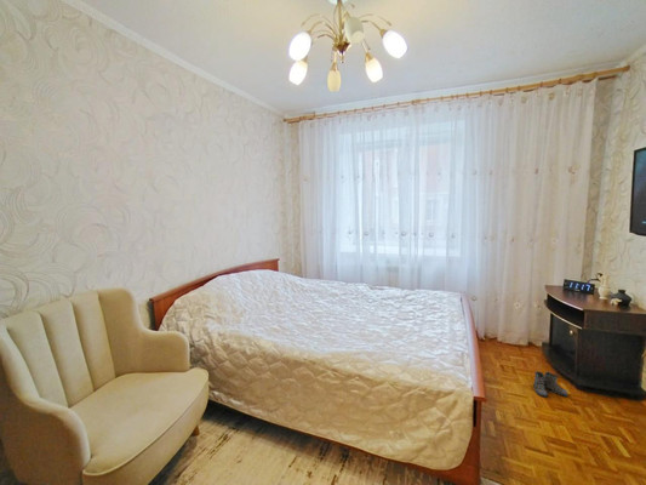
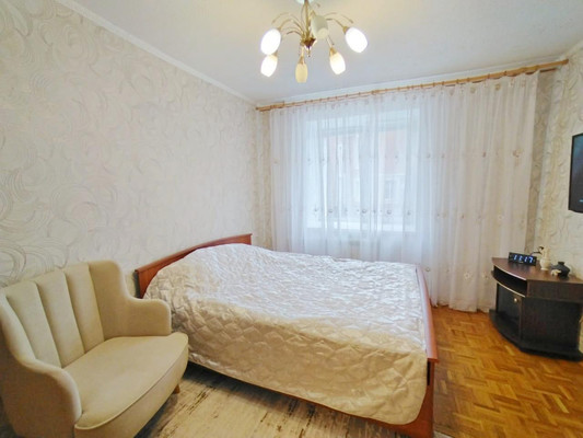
- boots (547, 383)
